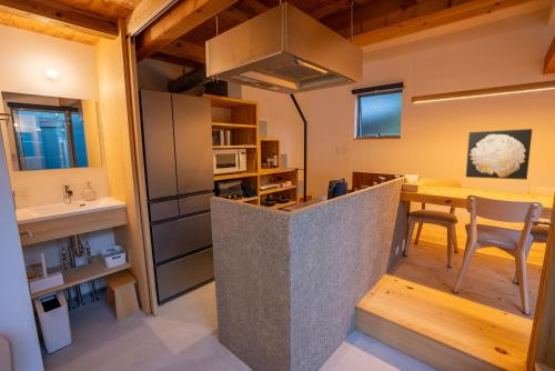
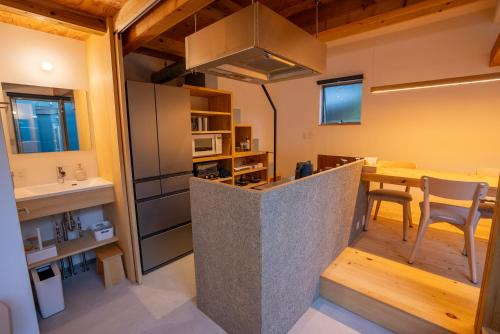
- wall art (496, 154)
